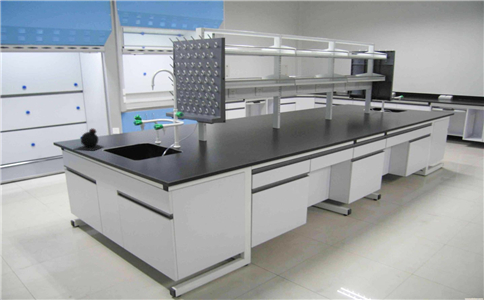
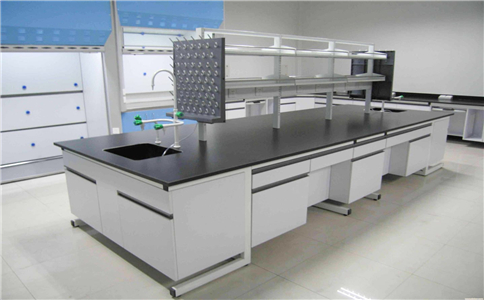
- bottle (90, 137)
